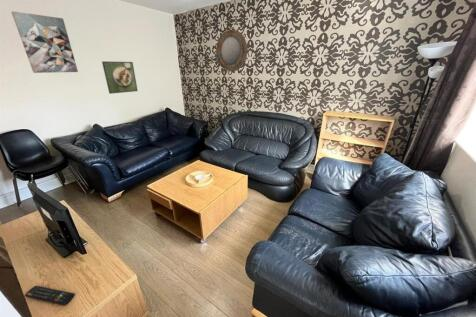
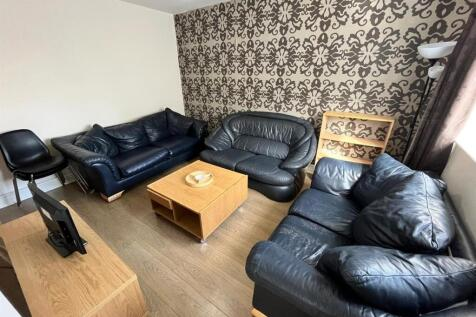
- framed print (121, 77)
- wall art (48, 45)
- home mirror (231, 51)
- remote control (49, 295)
